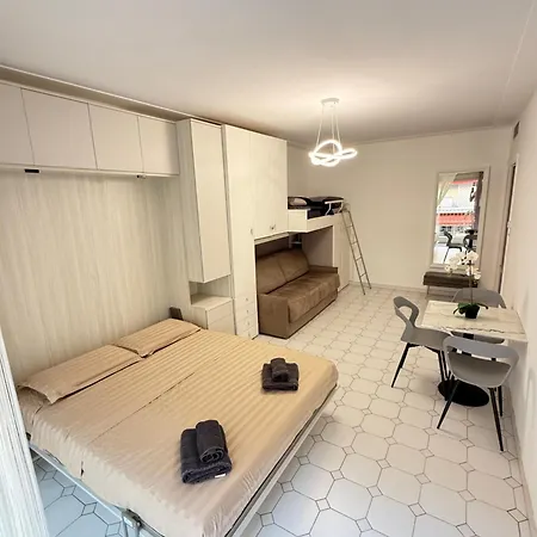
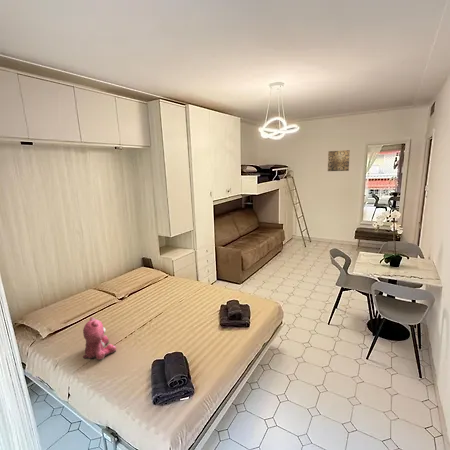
+ teddy bear (97, 335)
+ wall art (338, 160)
